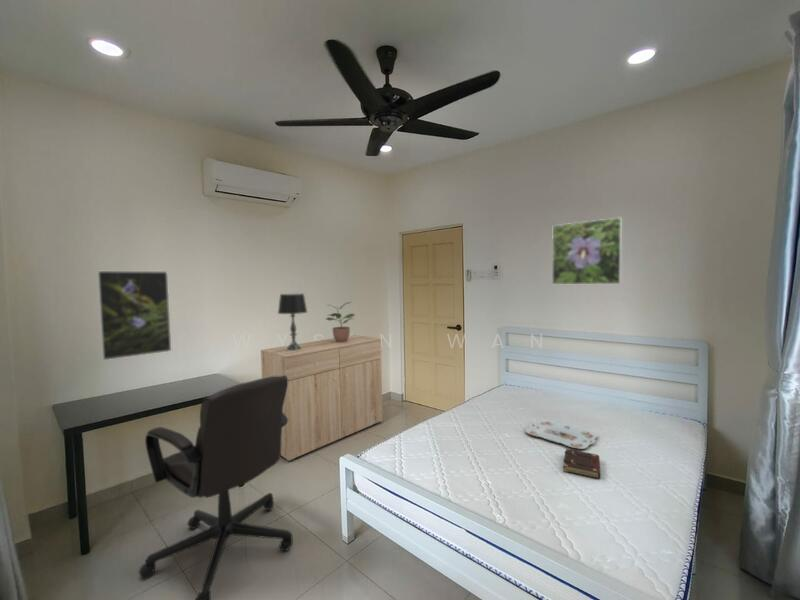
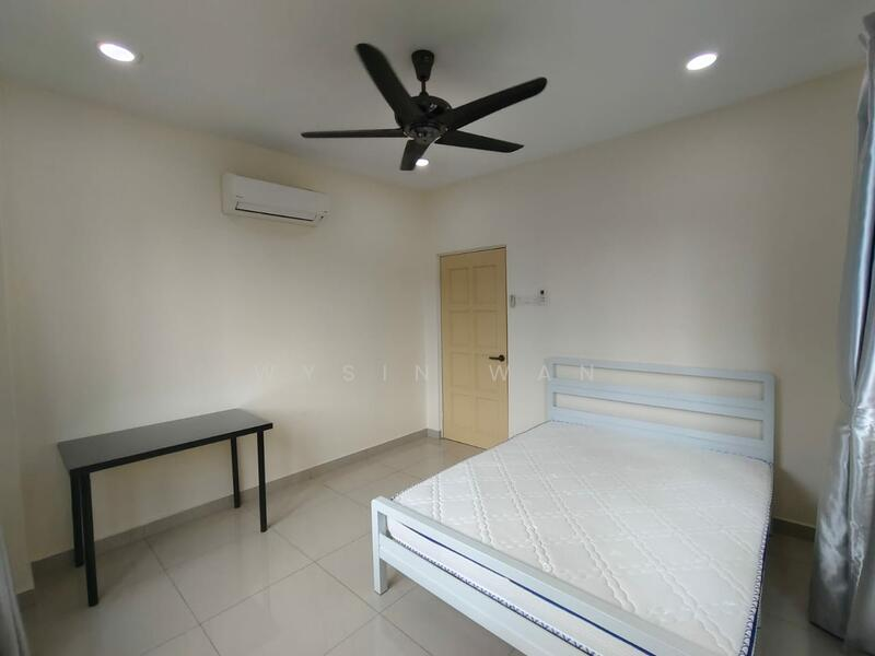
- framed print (136, 313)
- serving tray (560, 433)
- book (581, 462)
- dresser (327, 389)
- potted plant (339, 321)
- chair (223, 460)
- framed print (585, 253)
- table lamp (293, 321)
